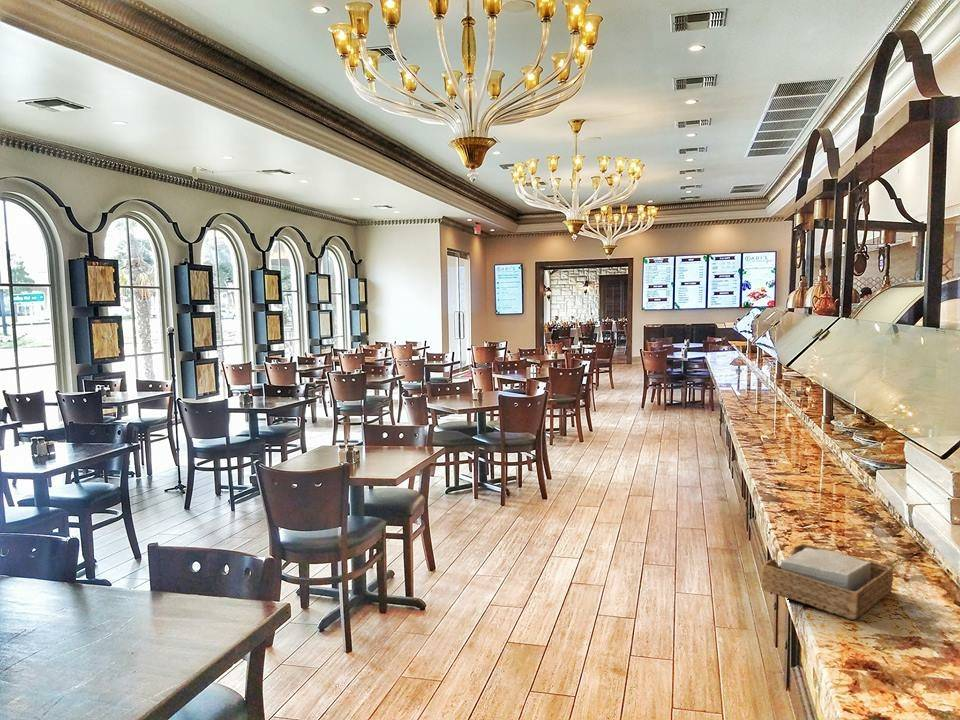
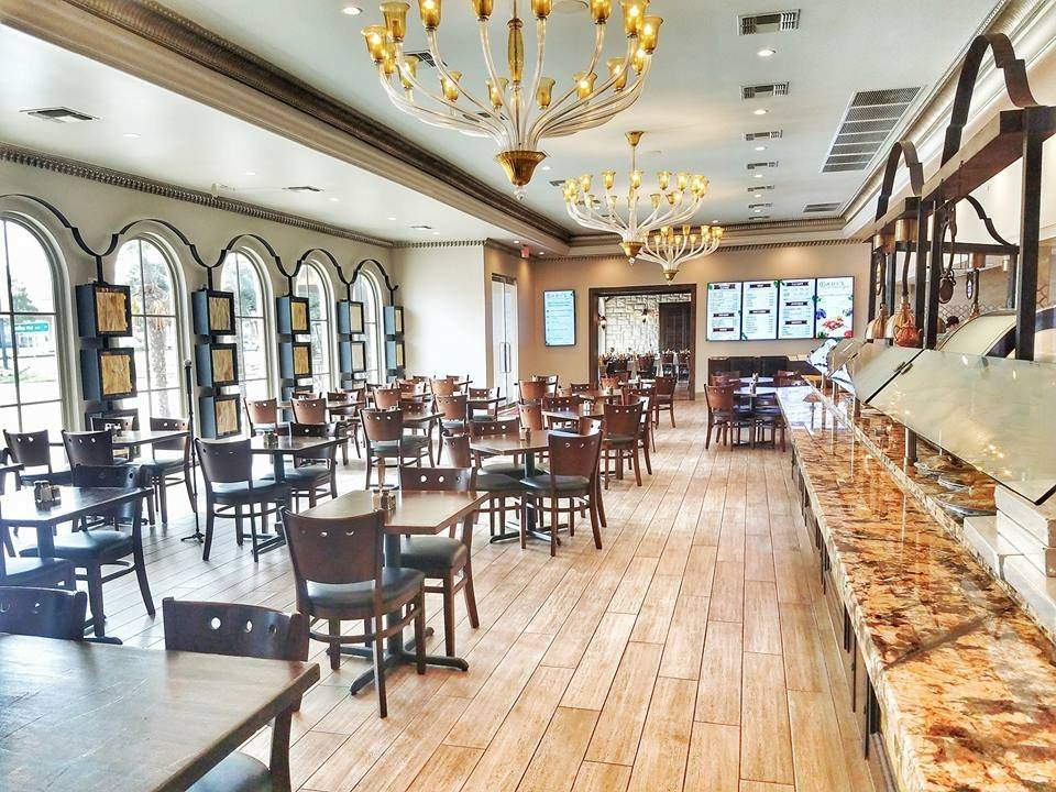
- napkin holder (826, 574)
